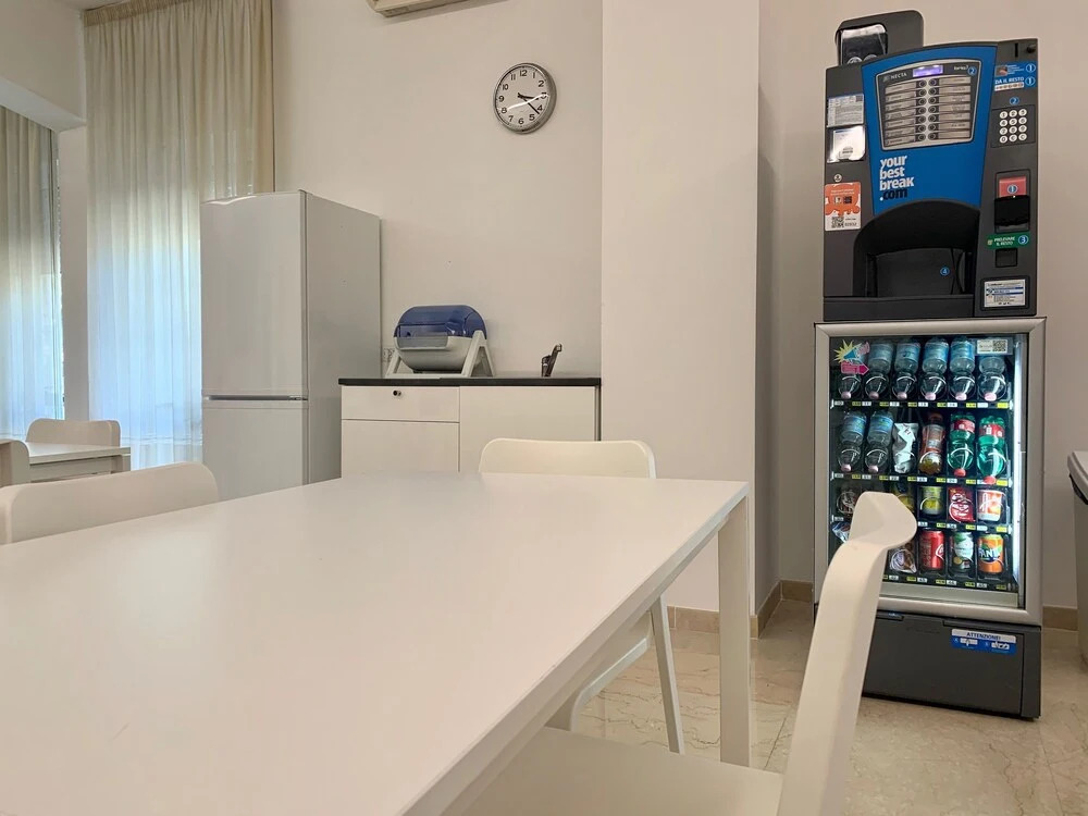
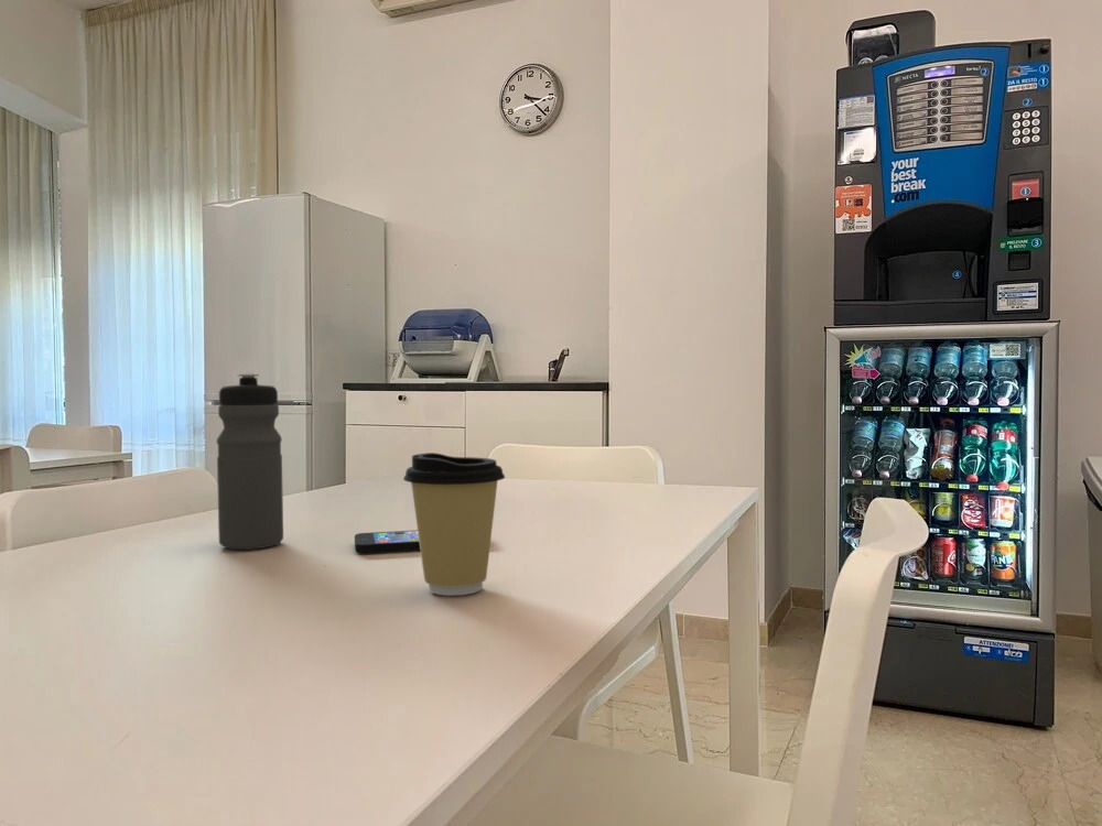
+ smartphone (418, 539)
+ water bottle (249, 458)
+ coffee cup (454, 521)
